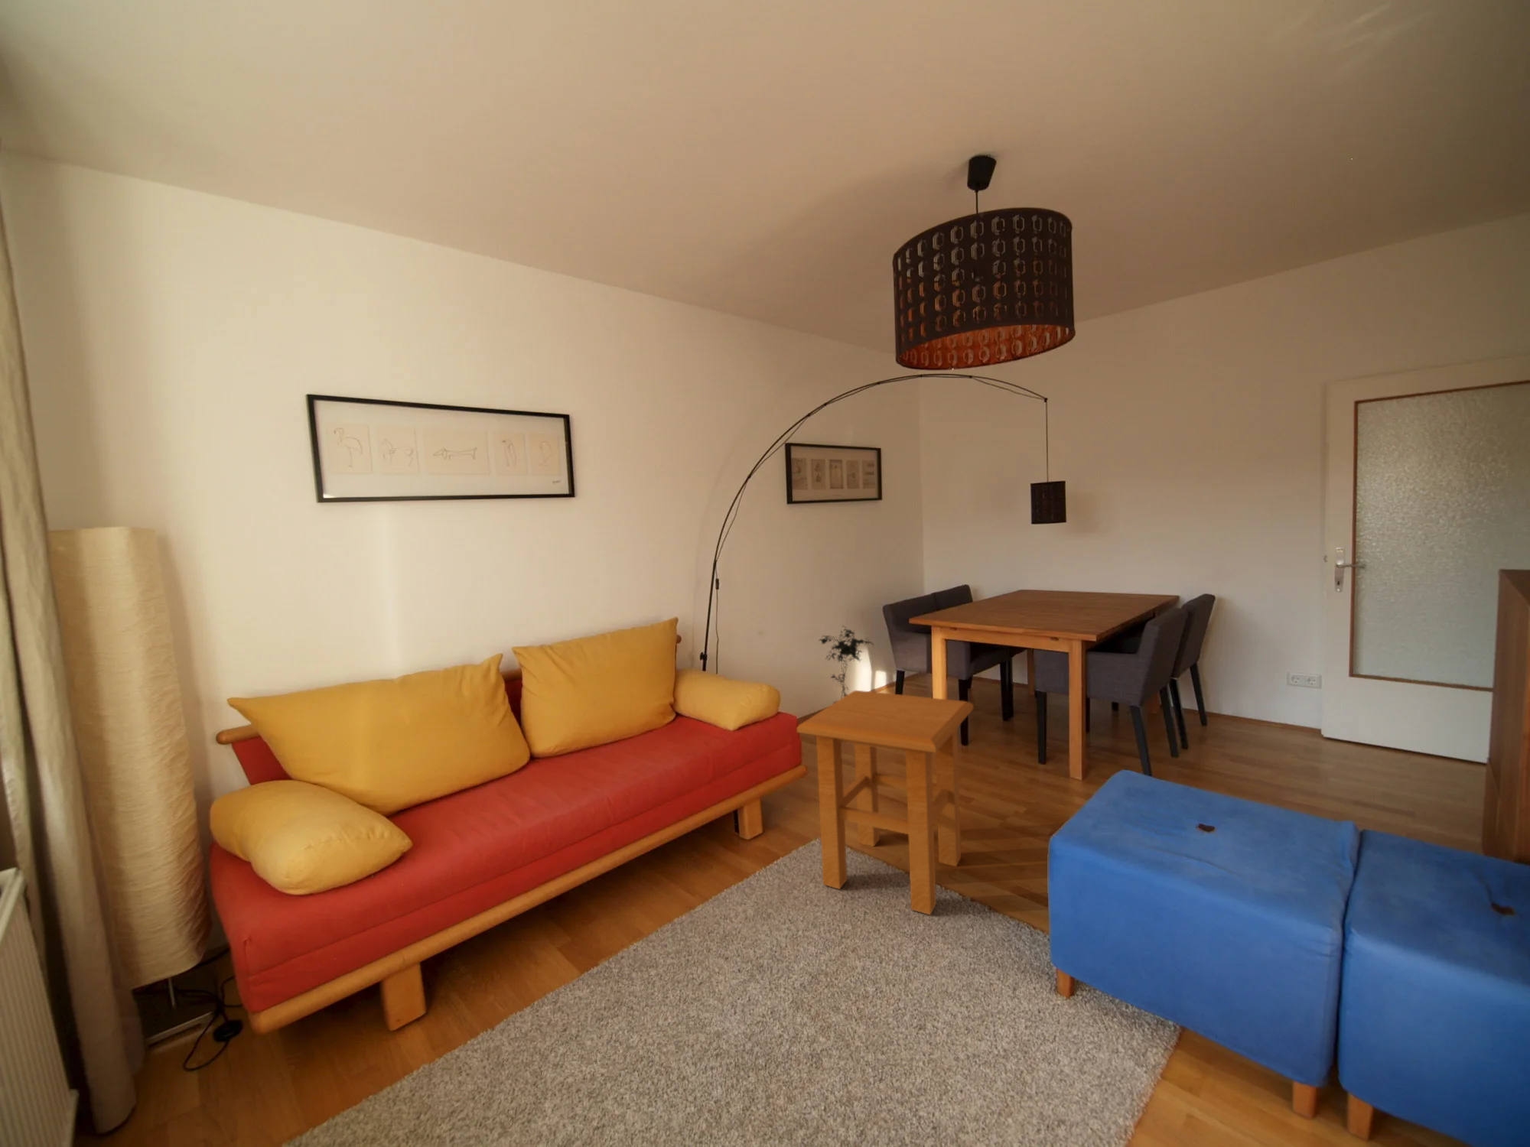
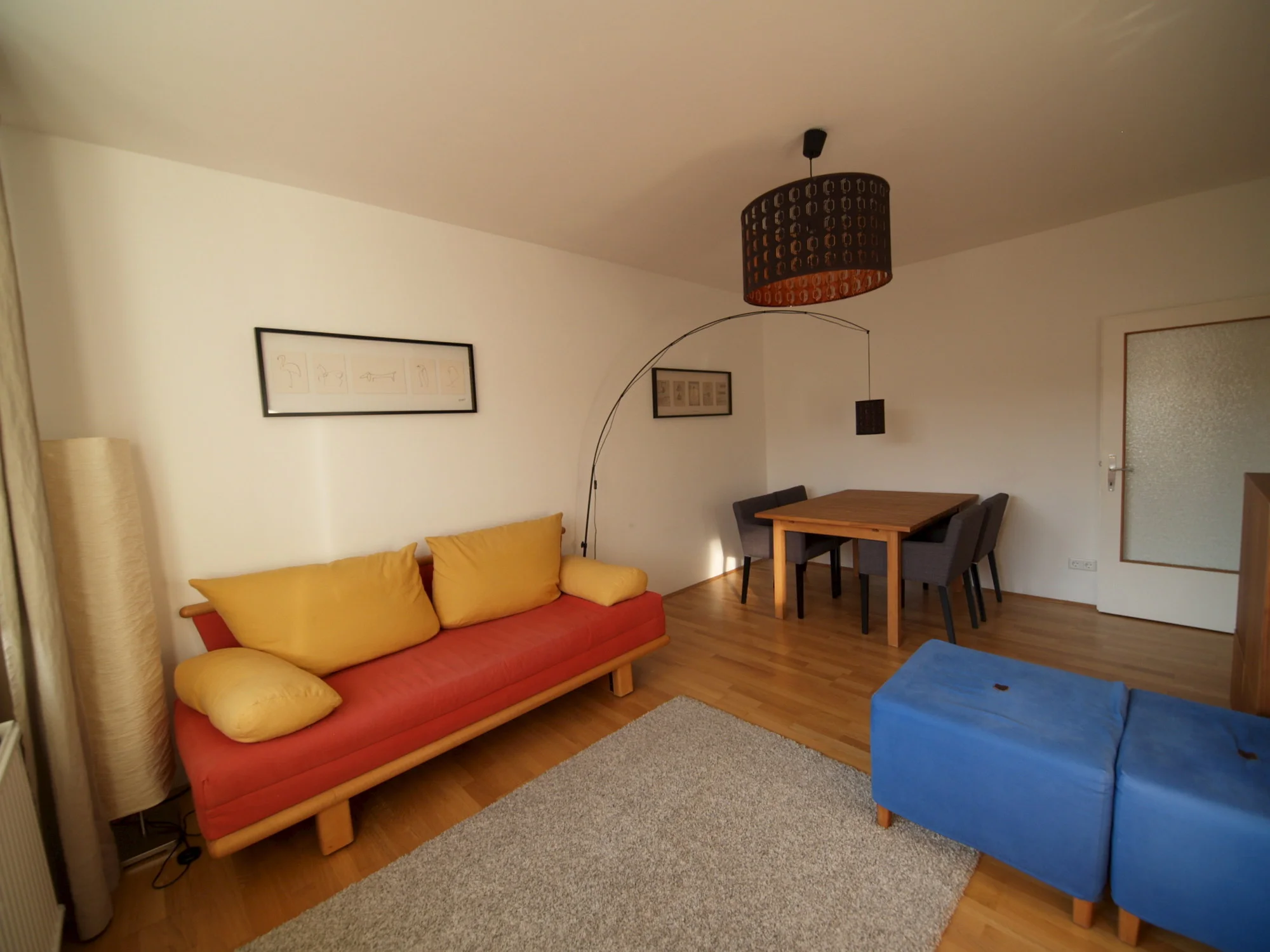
- potted plant (843, 674)
- side table (893, 788)
